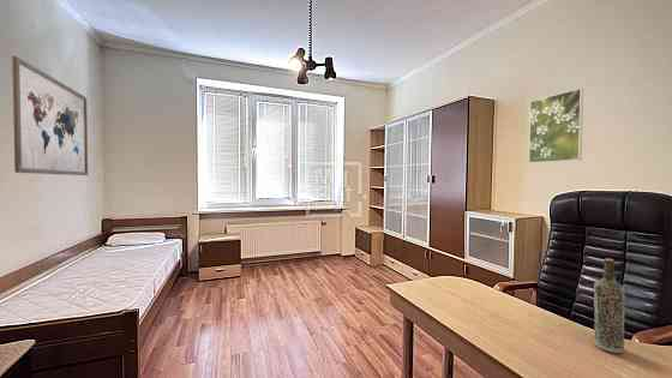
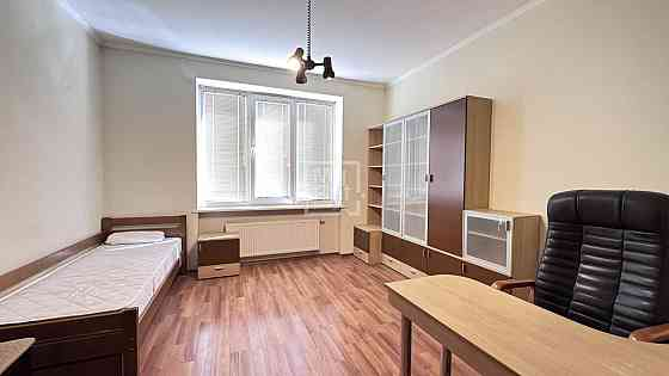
- bottle (608, 304)
- wall art (58, 127)
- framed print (553, 128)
